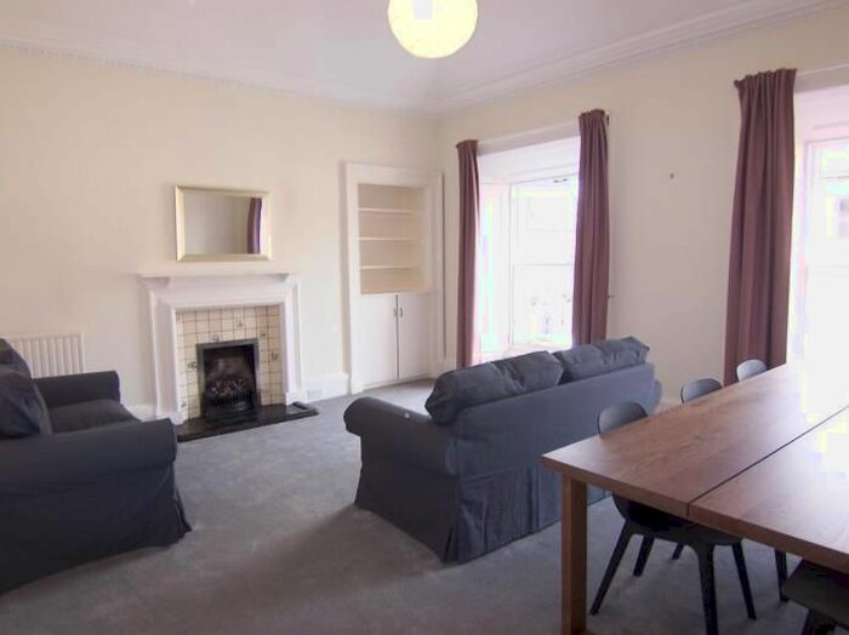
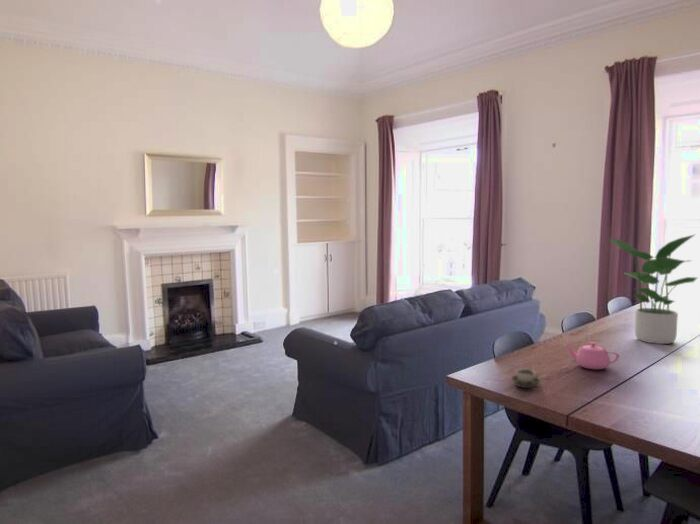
+ teapot (590, 354)
+ potted plant (652, 284)
+ cup (525, 378)
